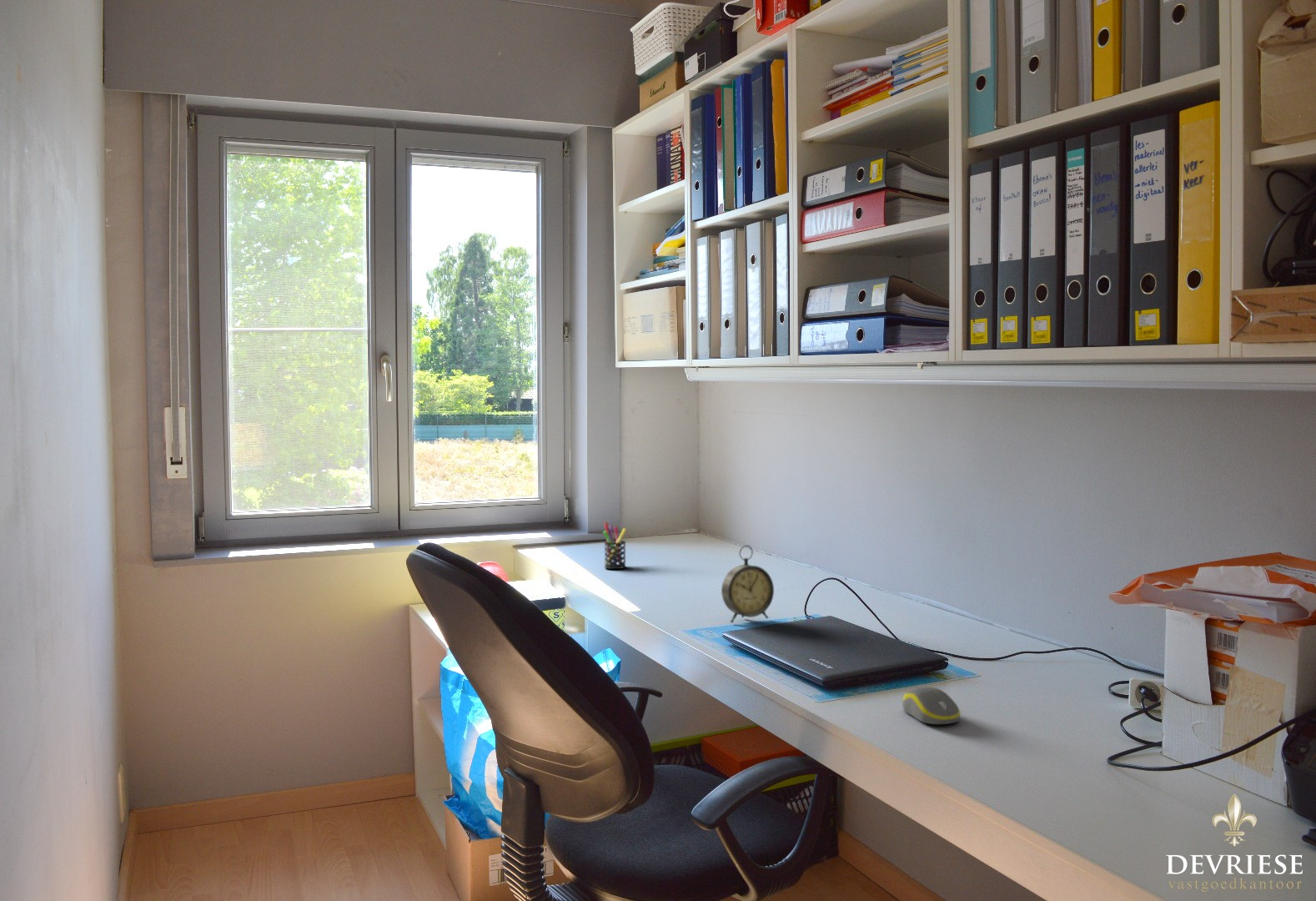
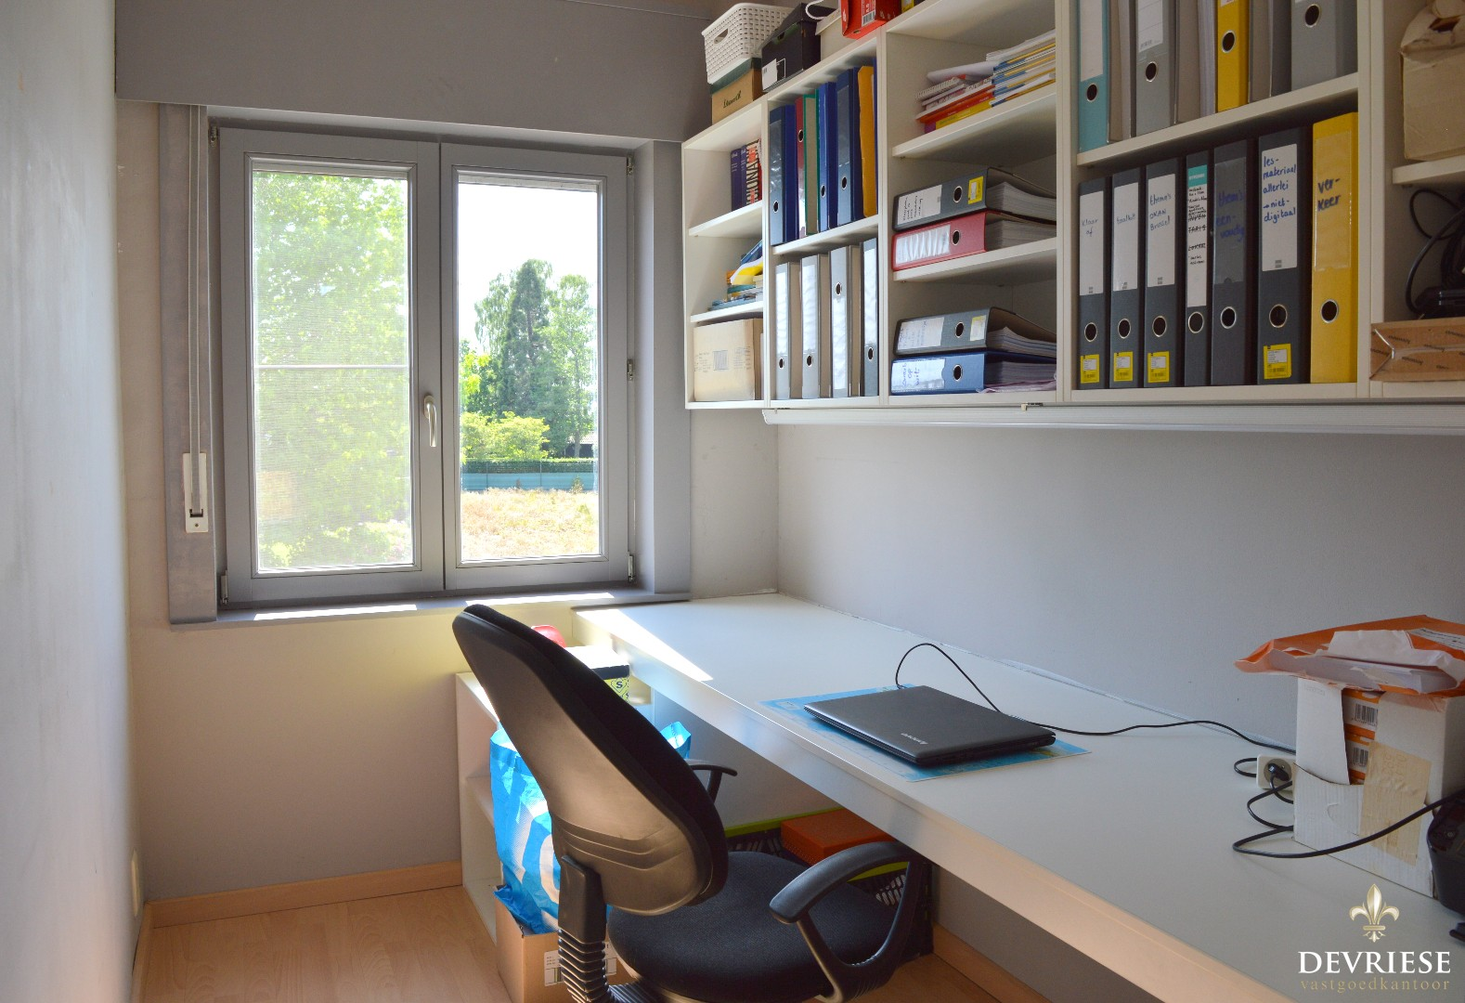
- alarm clock (746, 582)
- computer mouse (930, 702)
- pen holder (612, 545)
